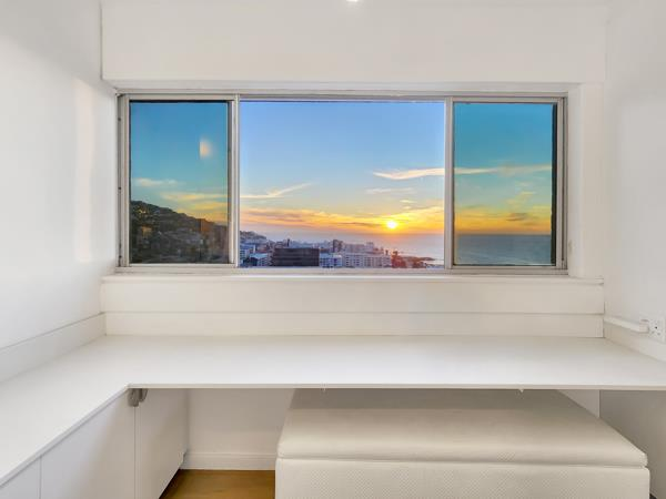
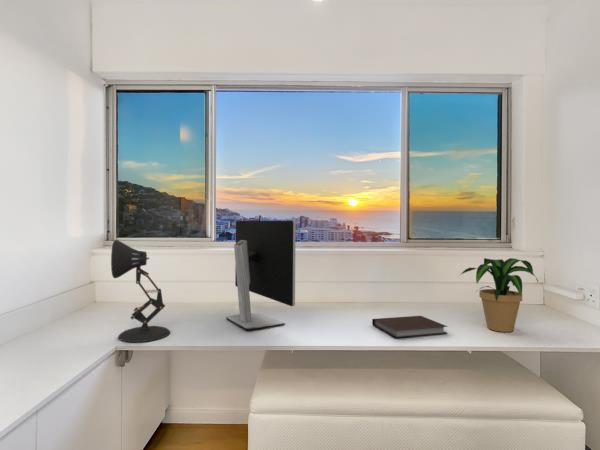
+ desk lamp (142, 287)
+ notebook (408, 325)
+ potted plant (500, 293)
+ monitor (254, 271)
